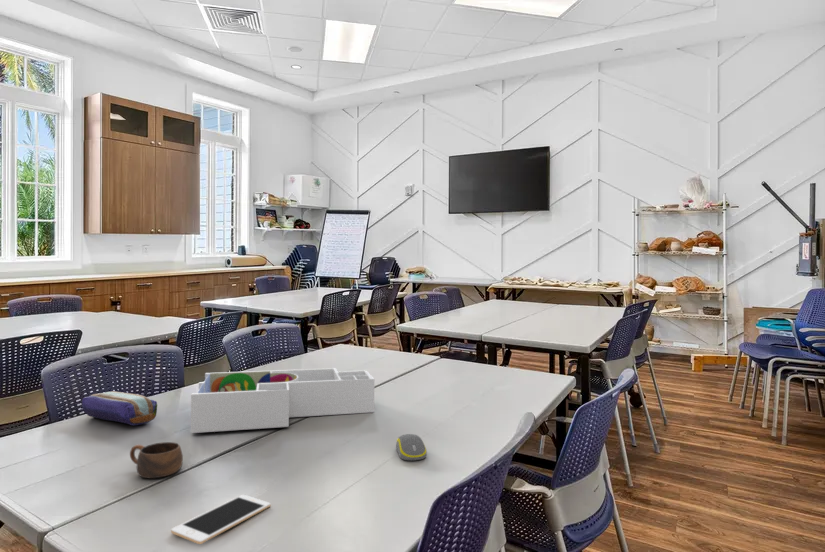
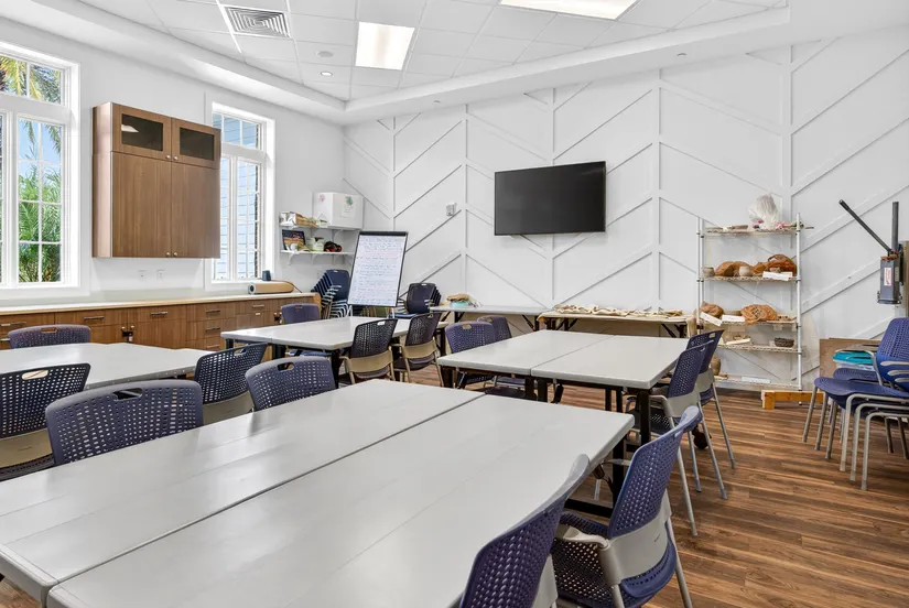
- pencil case (119, 407)
- computer mouse (410, 445)
- cup (155, 458)
- desk organizer (288, 395)
- cell phone (223, 517)
